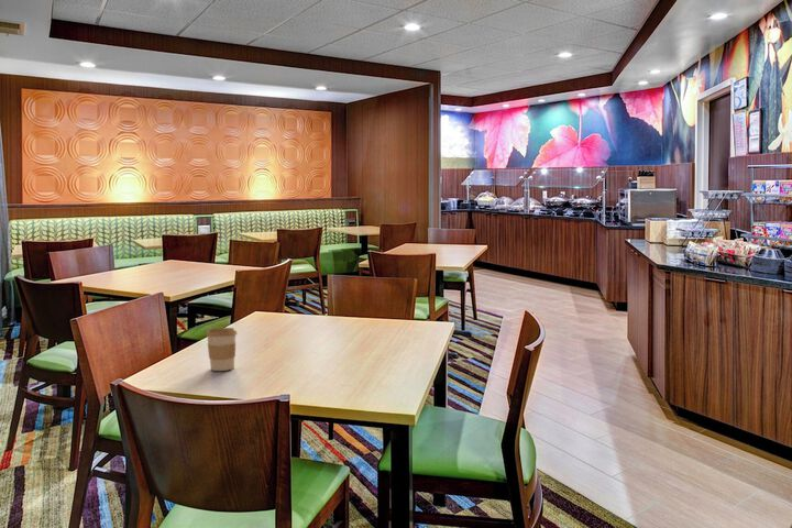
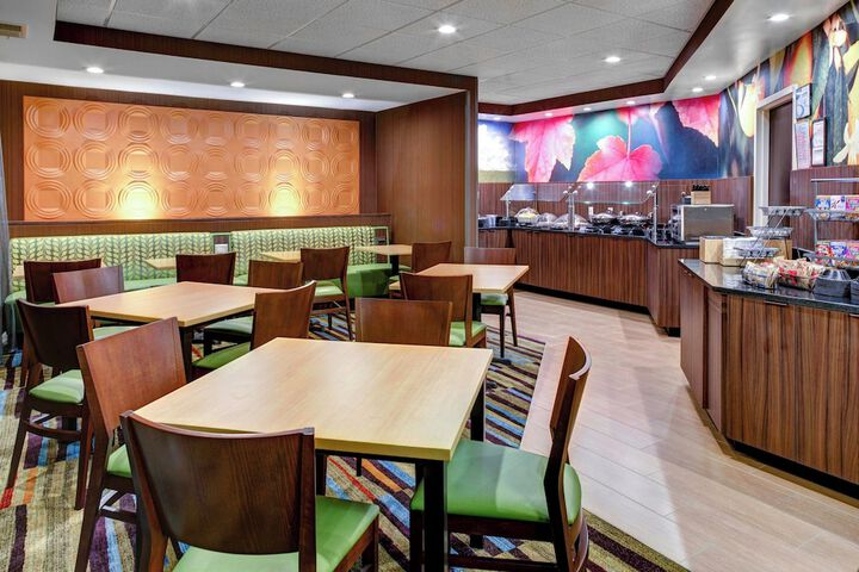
- coffee cup (221, 346)
